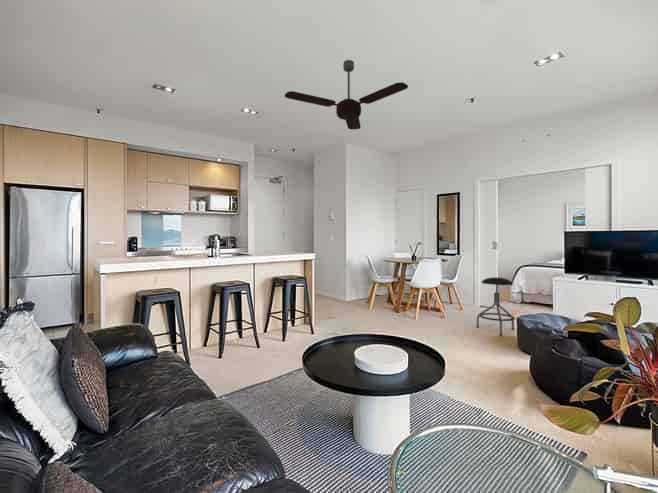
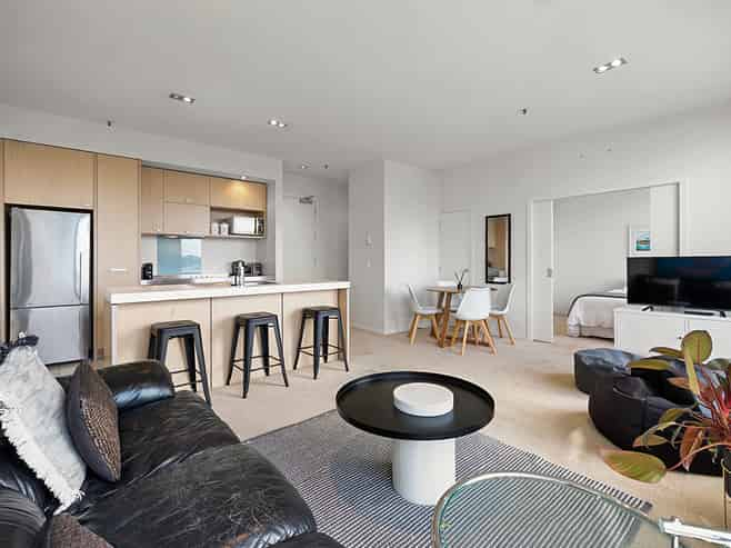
- ceiling fan (348, 93)
- stool (494, 303)
